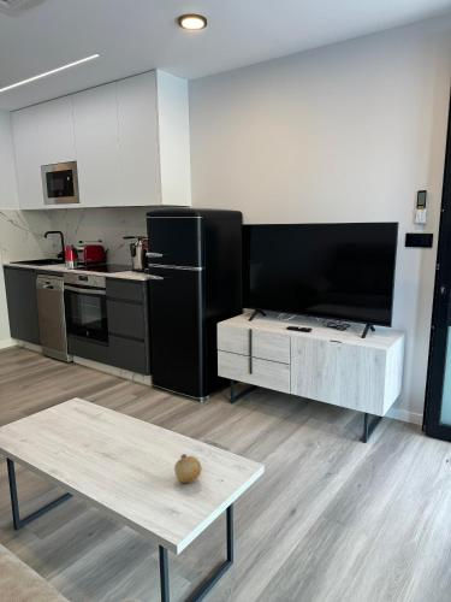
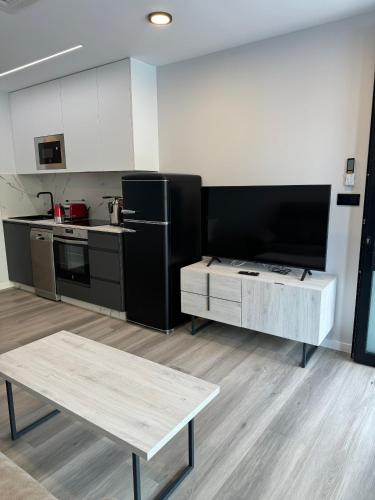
- fruit (188, 467)
